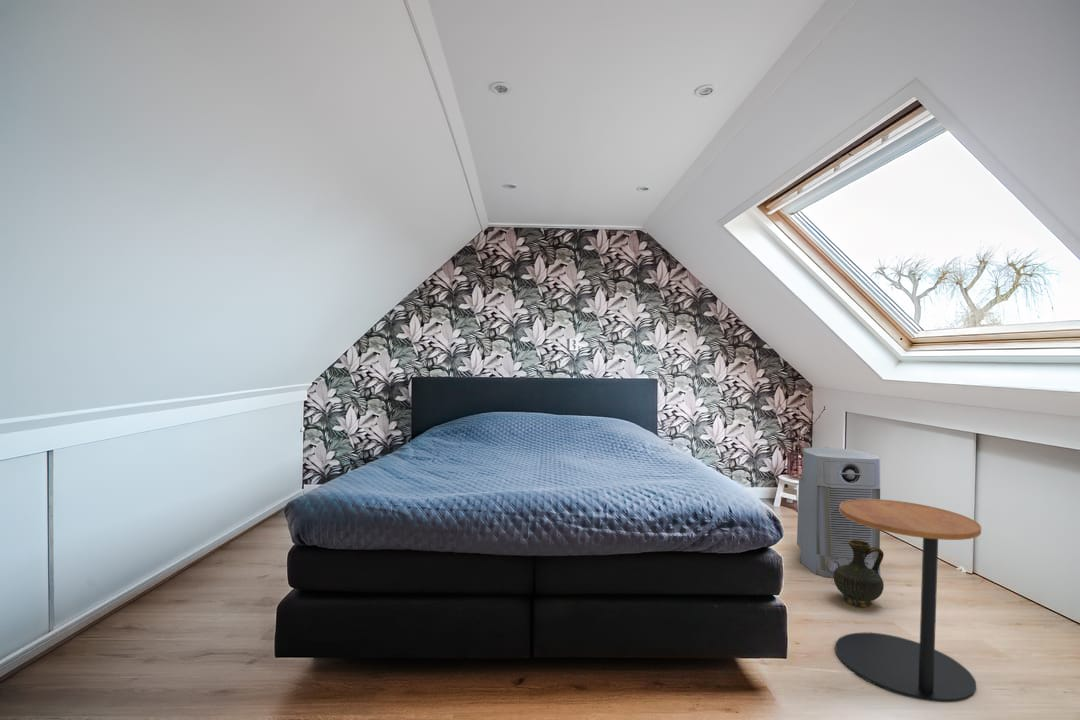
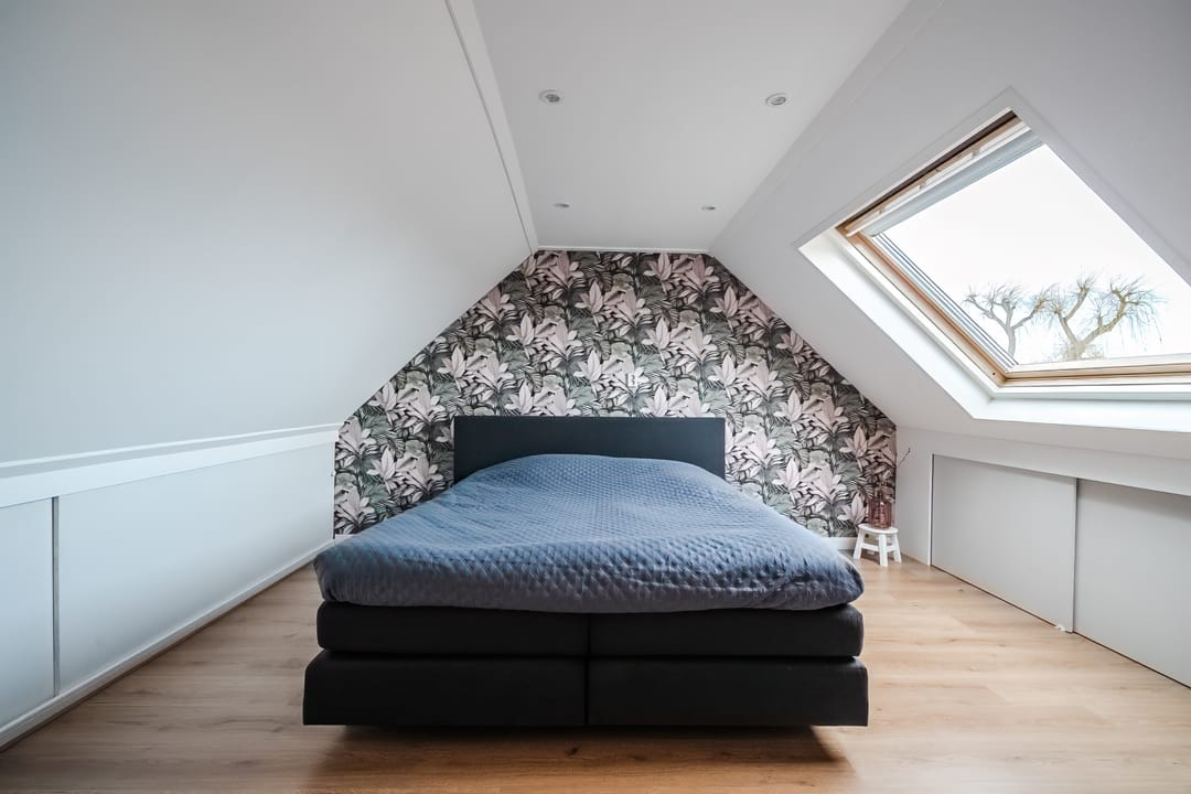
- ceramic jug (858, 572)
- side table (921, 589)
- air purifier (837, 508)
